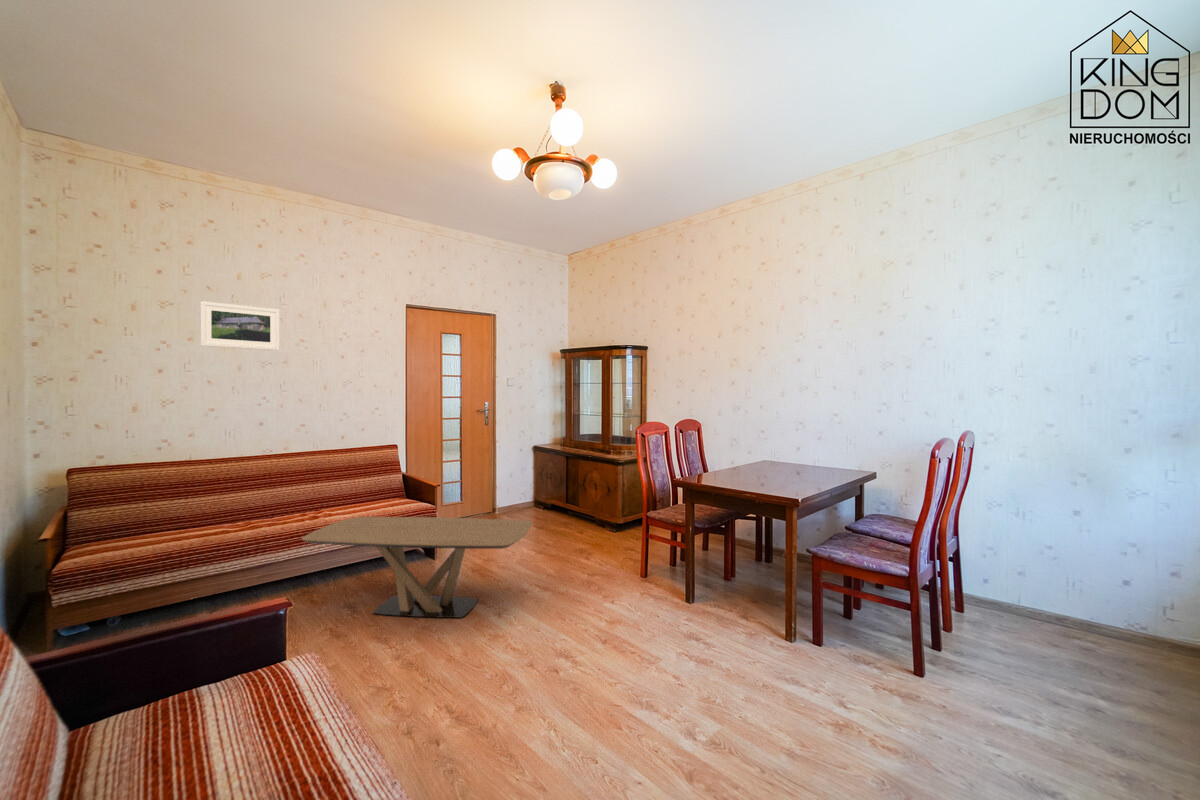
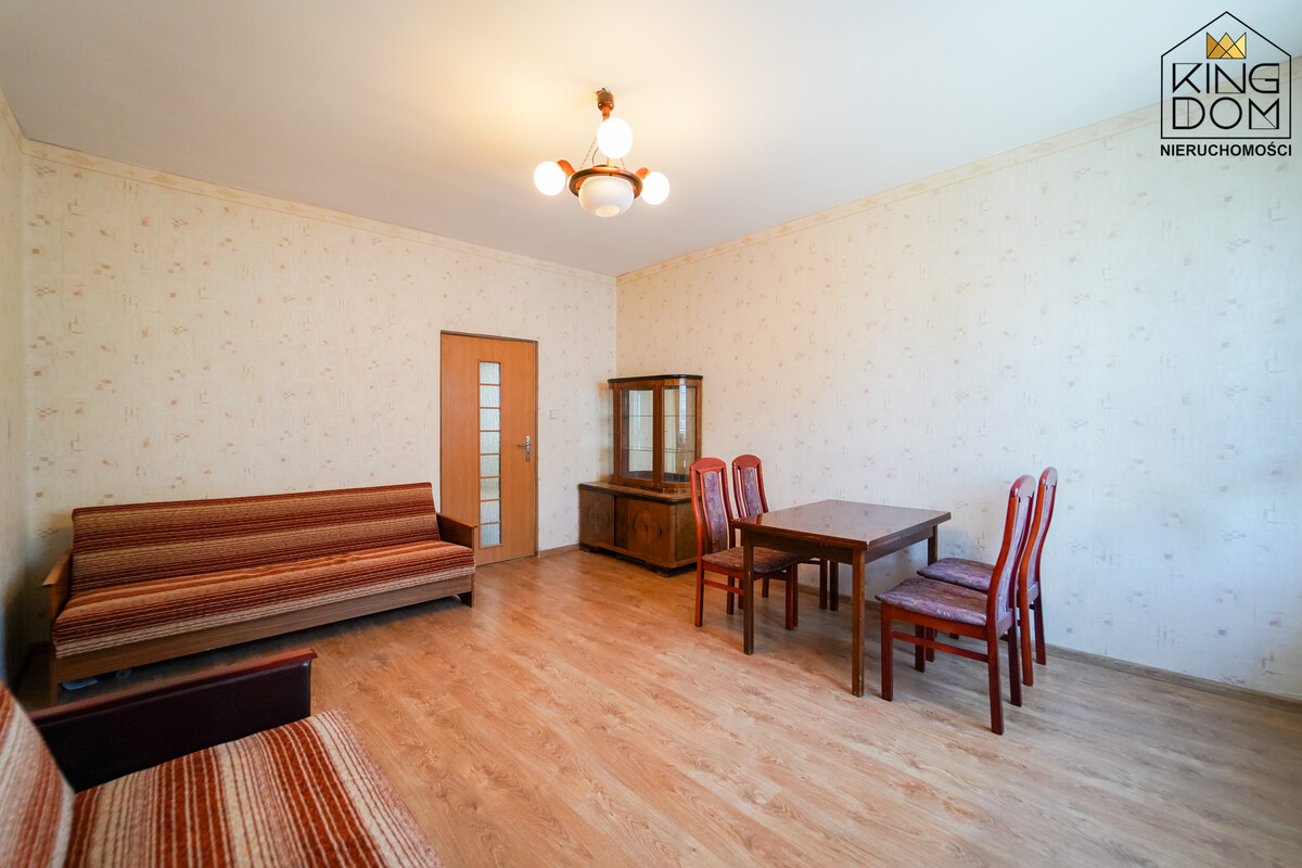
- coffee table (414, 576)
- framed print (241, 326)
